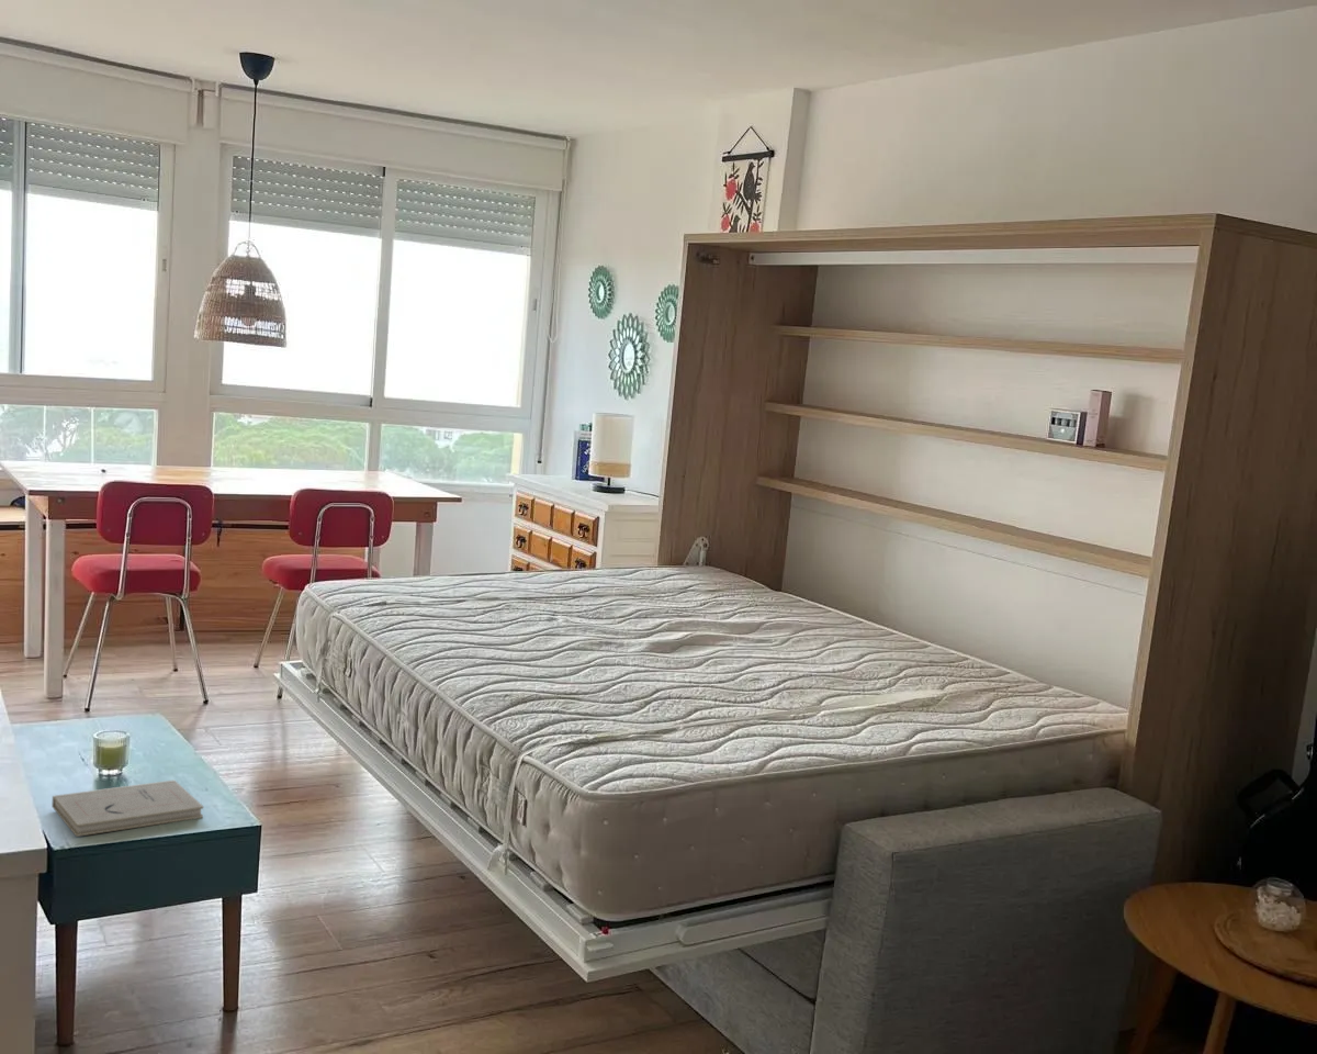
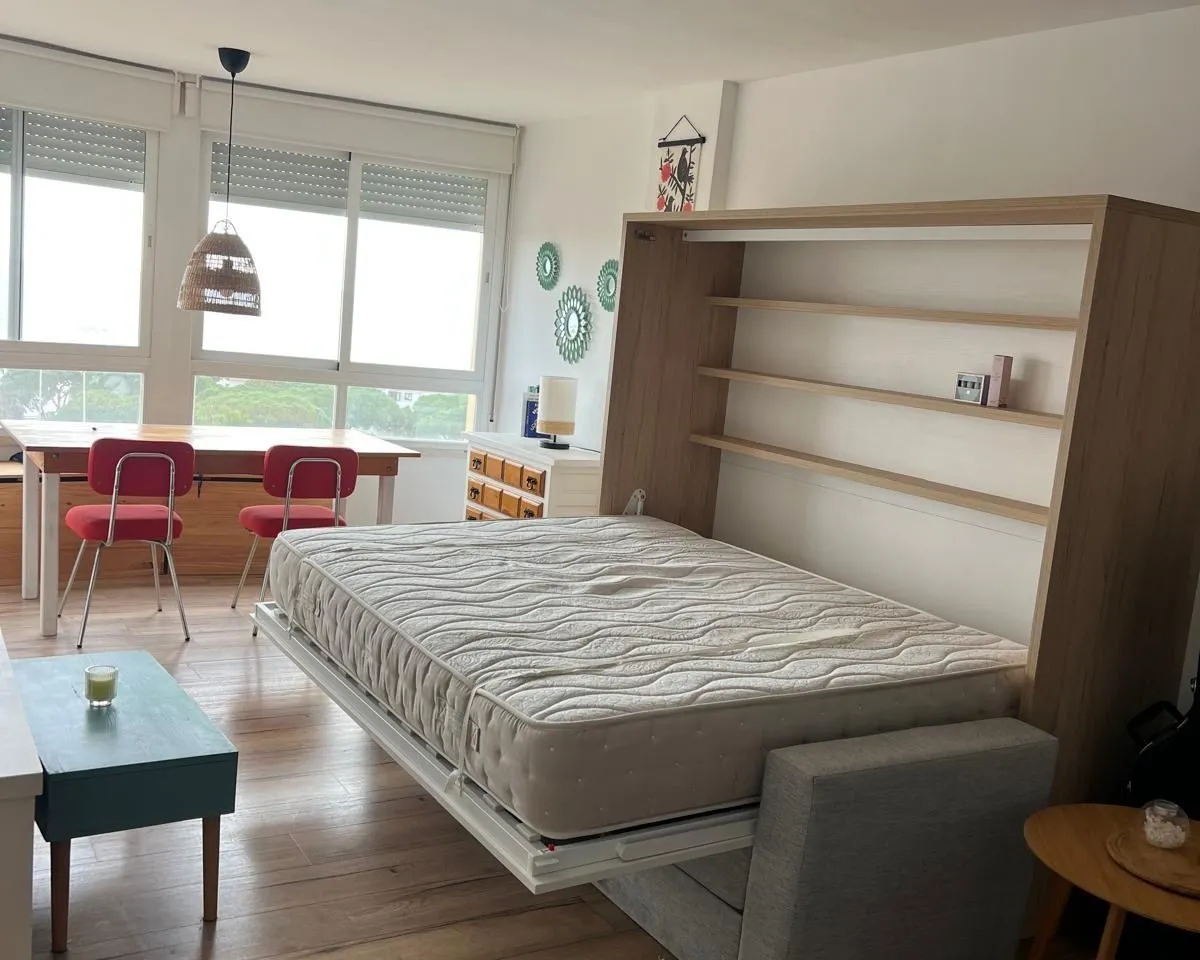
- book (127, 806)
